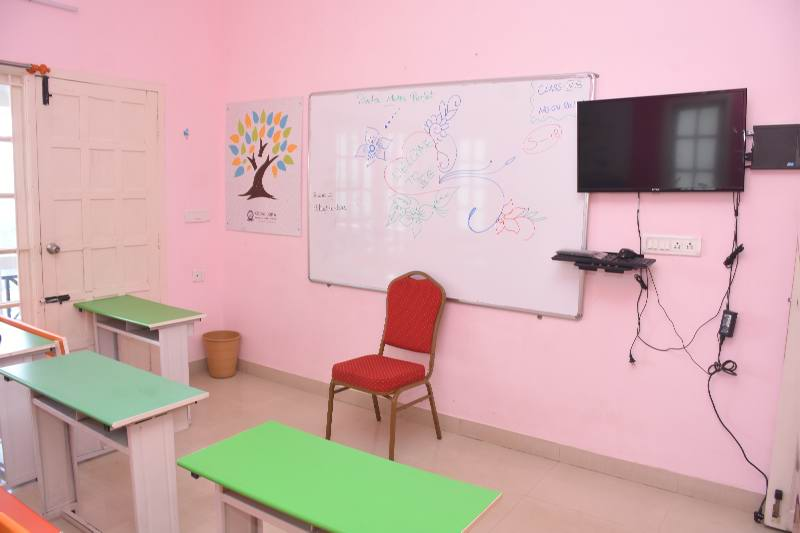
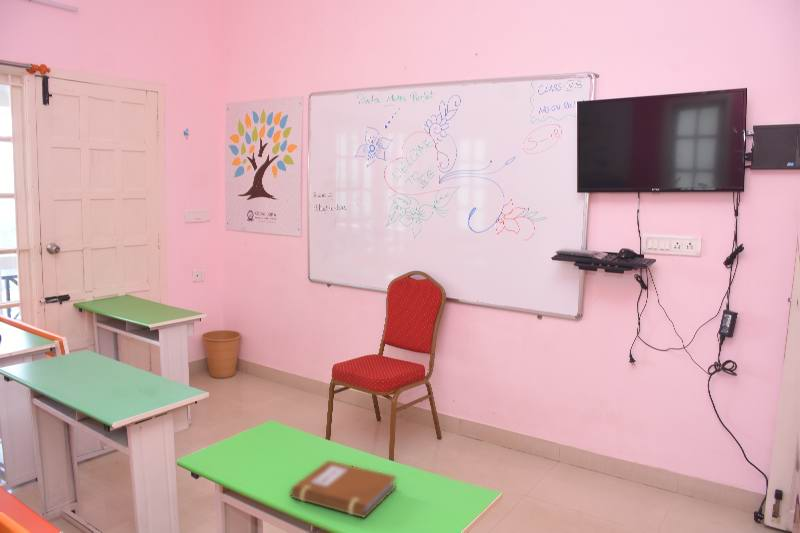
+ notebook (342, 487)
